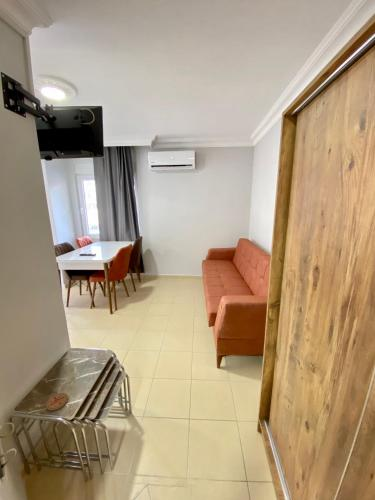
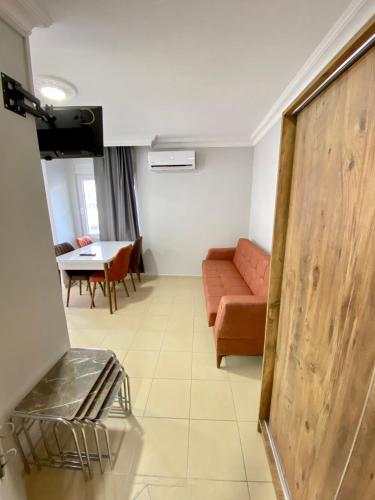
- coaster (57, 401)
